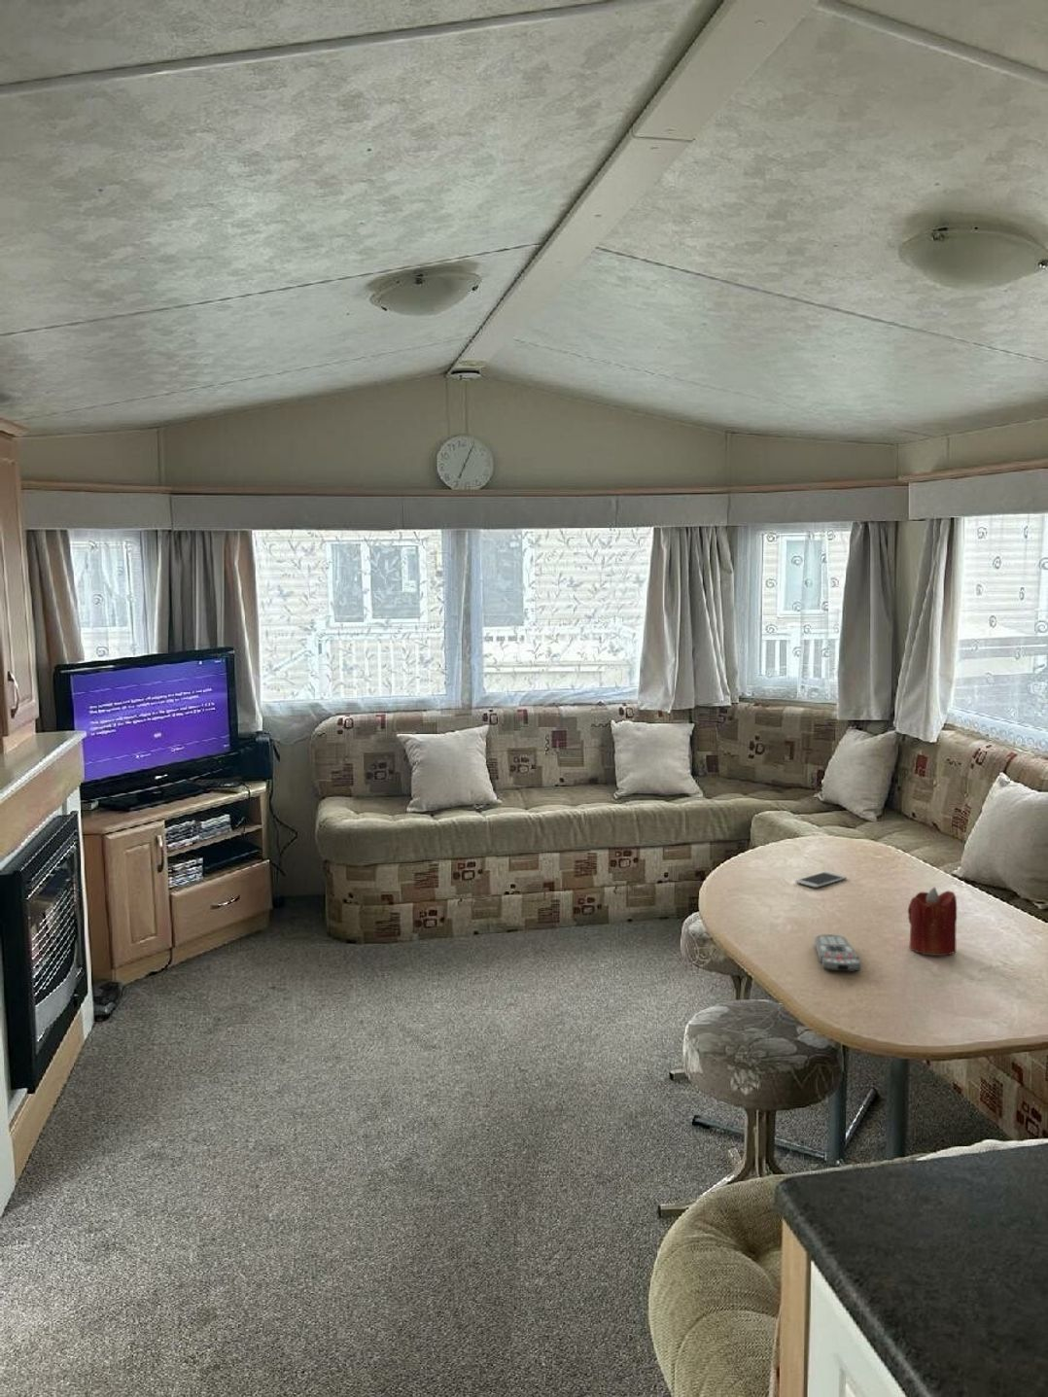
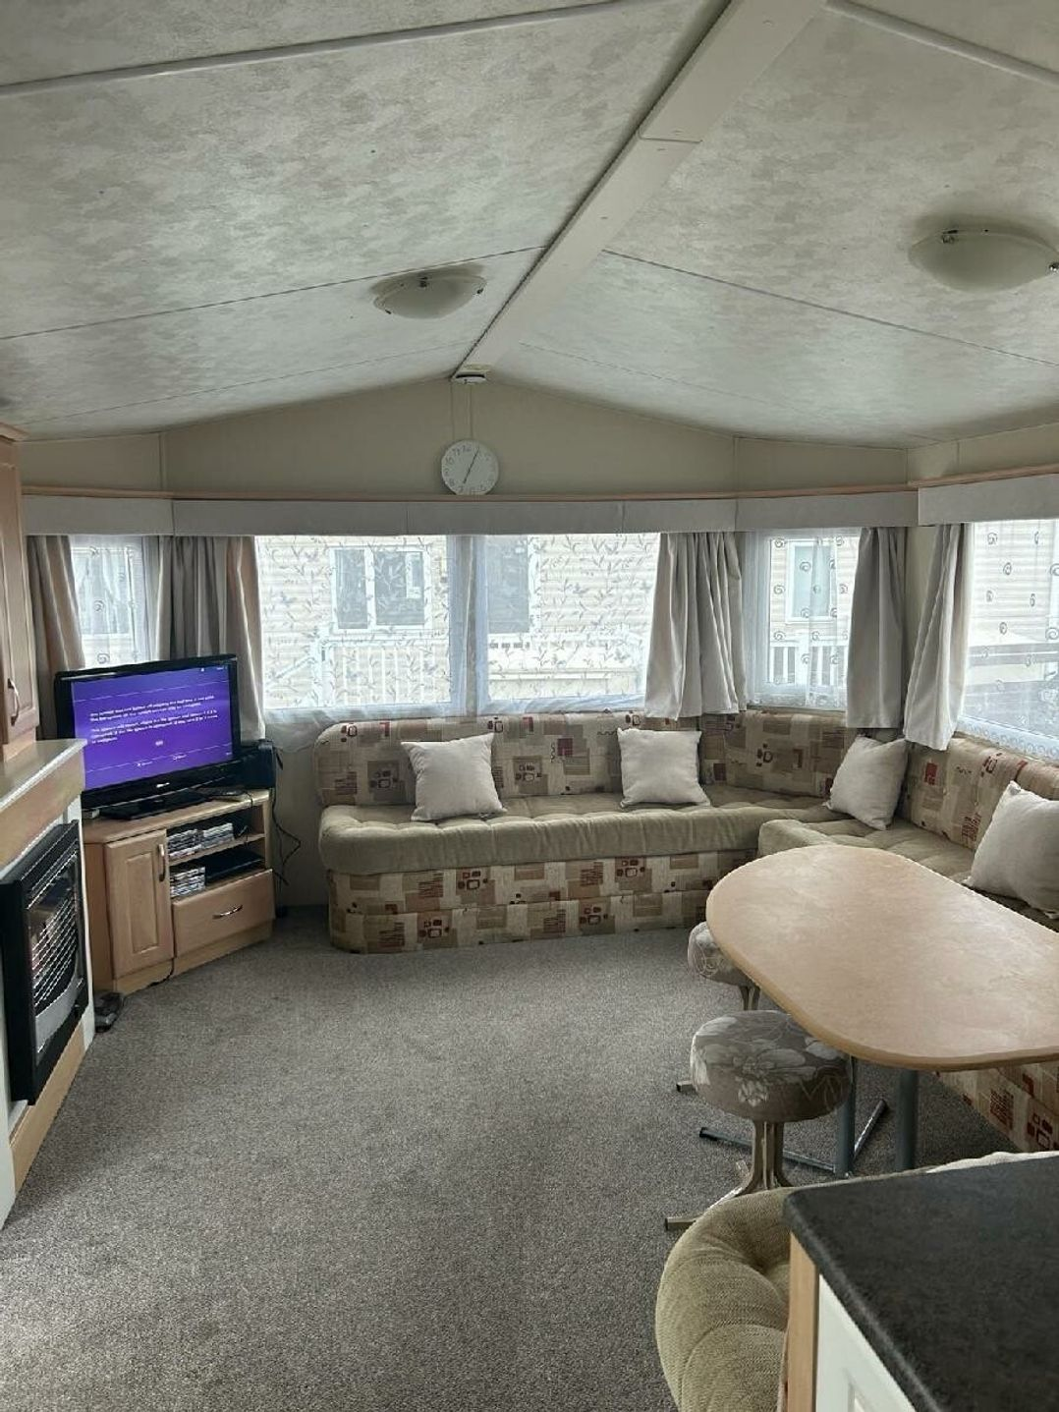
- smartphone (820, 878)
- remote control (836, 952)
- candle (932, 918)
